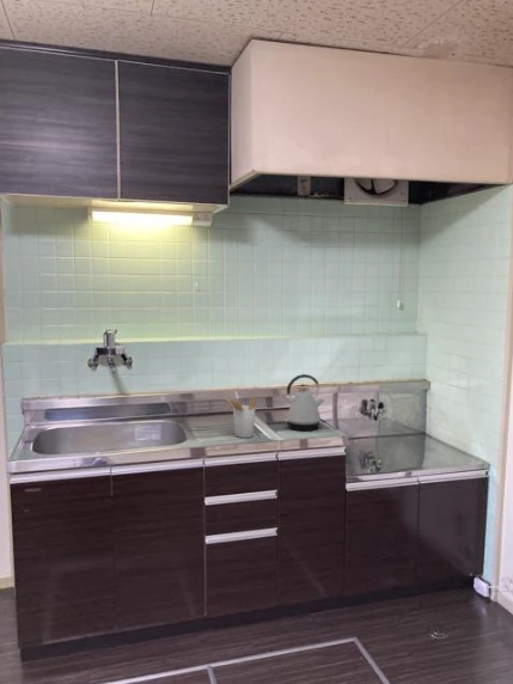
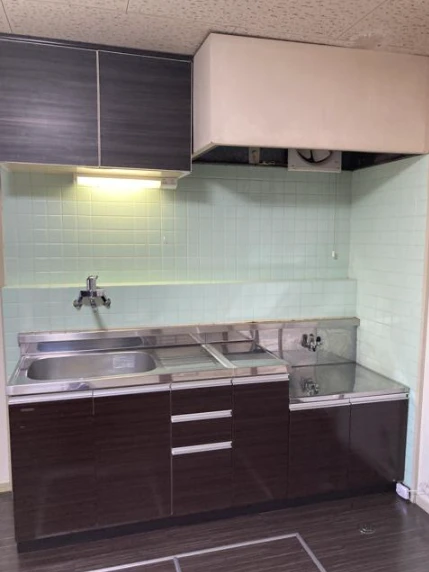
- kettle (304, 401)
- utensil holder (240, 415)
